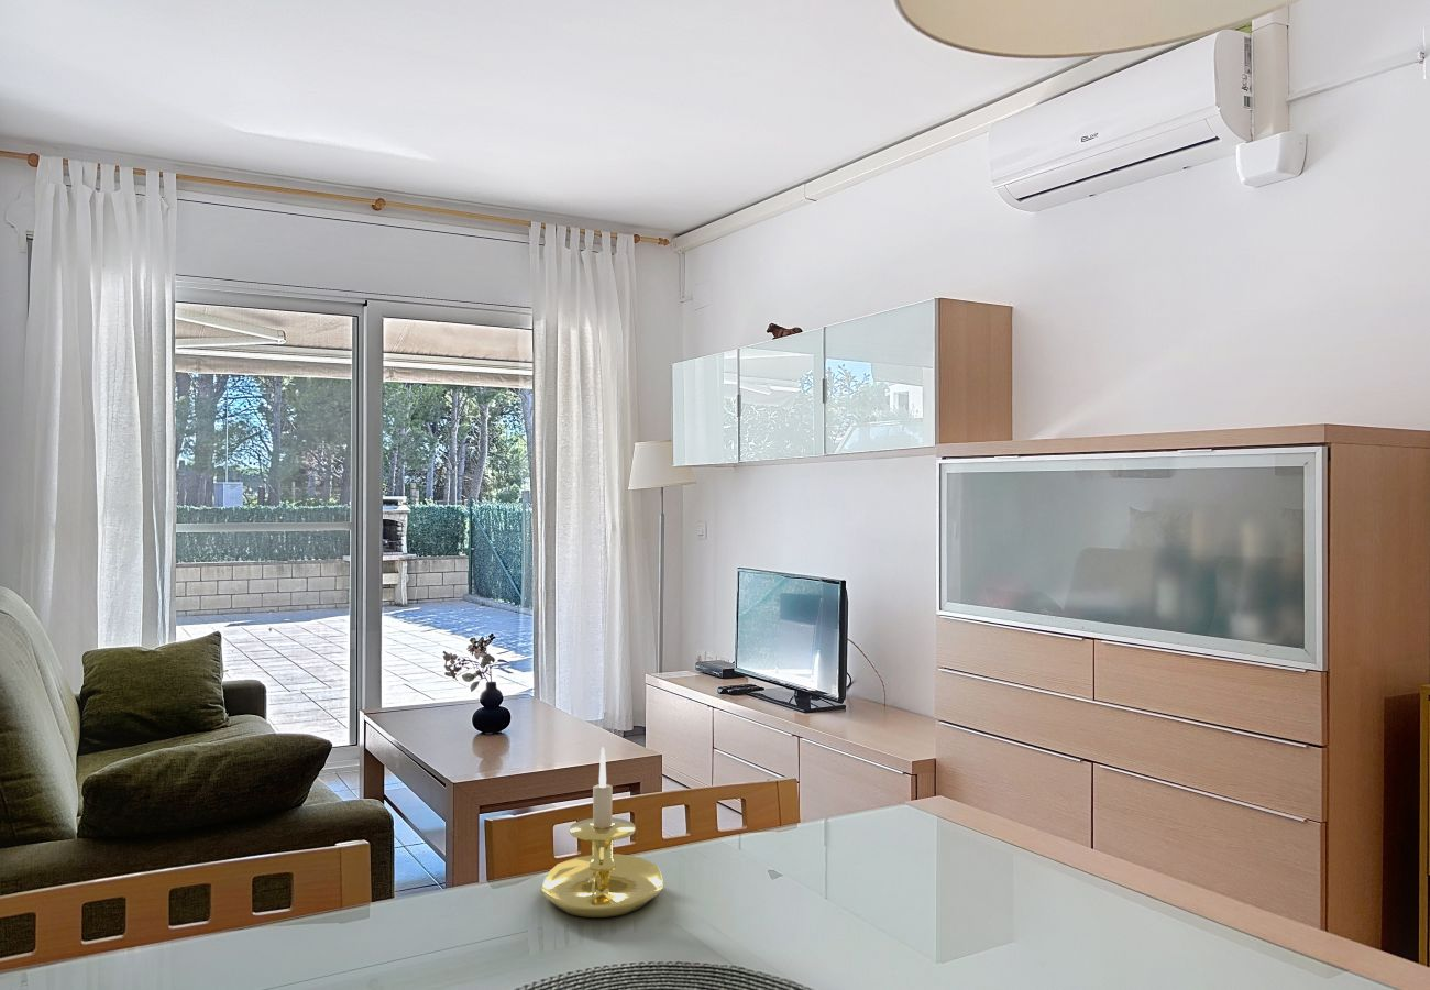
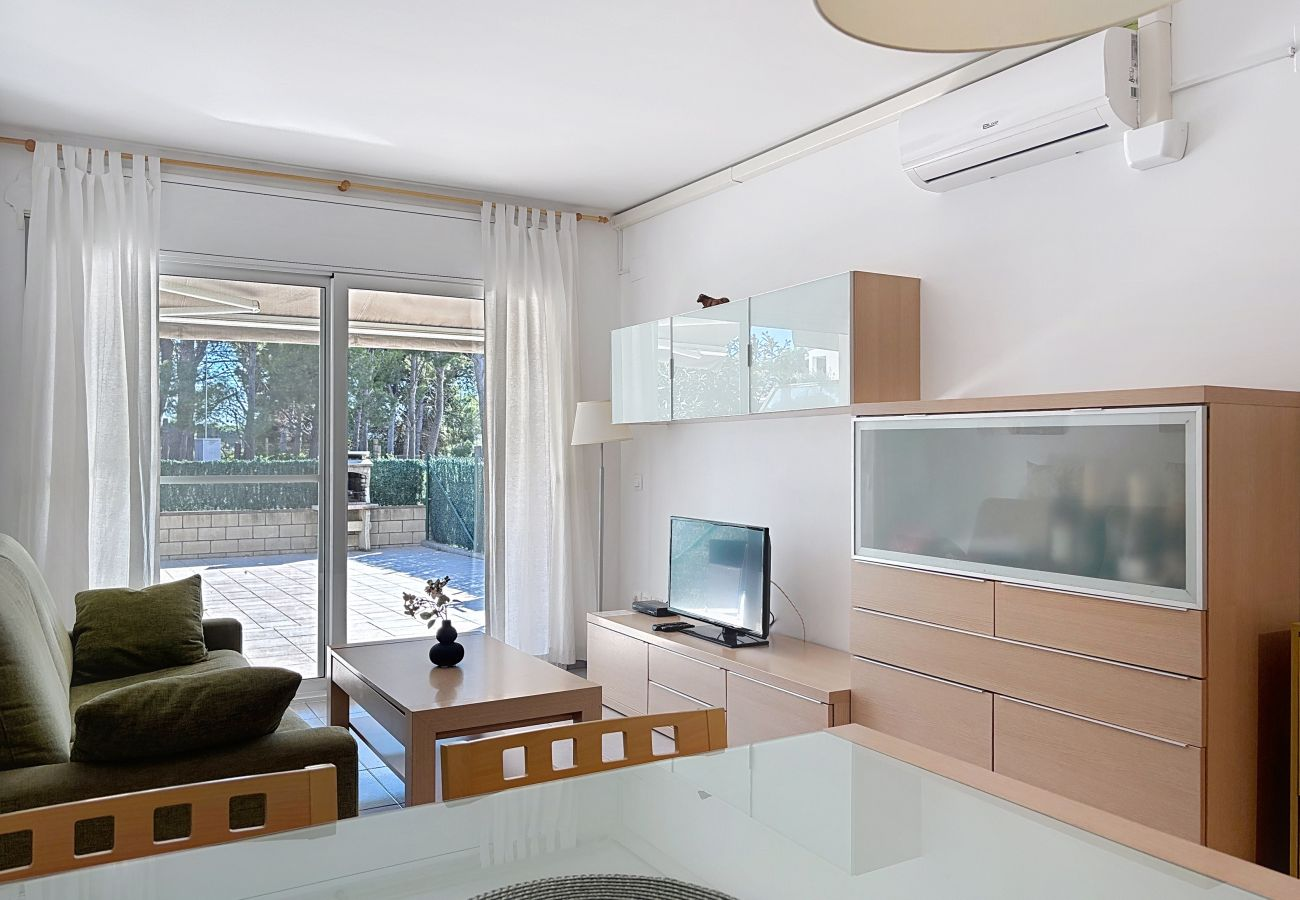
- candle holder (601, 824)
